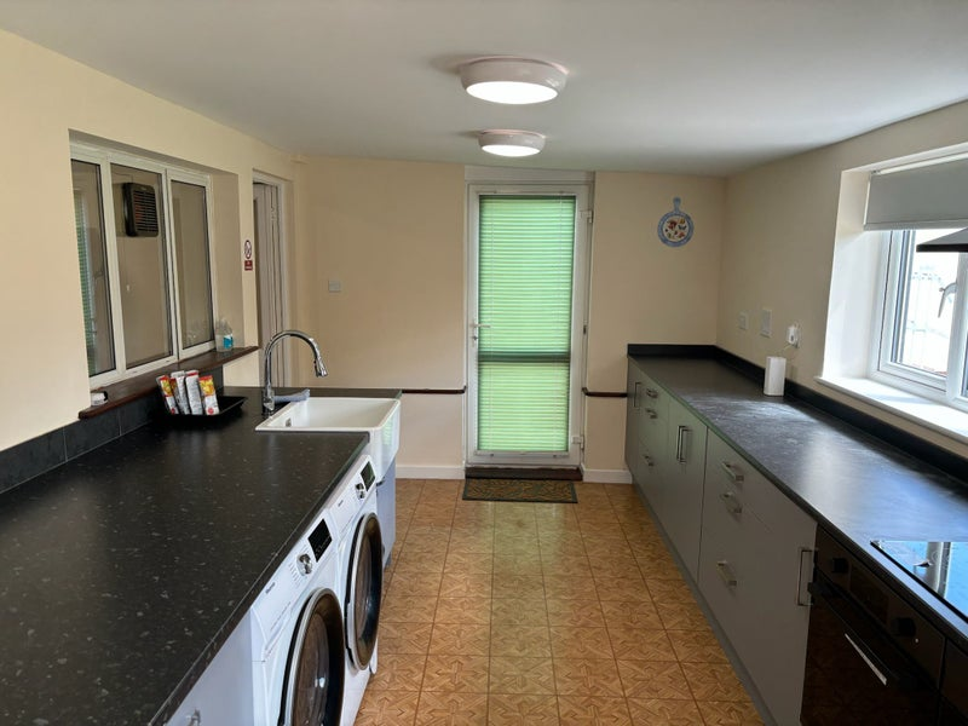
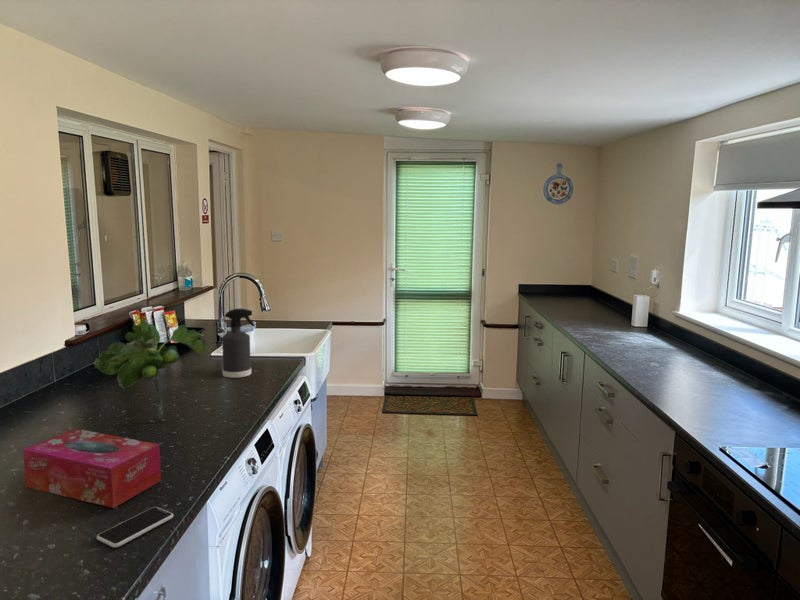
+ plant (154, 372)
+ smartphone (136, 526)
+ tissue box (93, 465)
+ spray bottle (238, 341)
